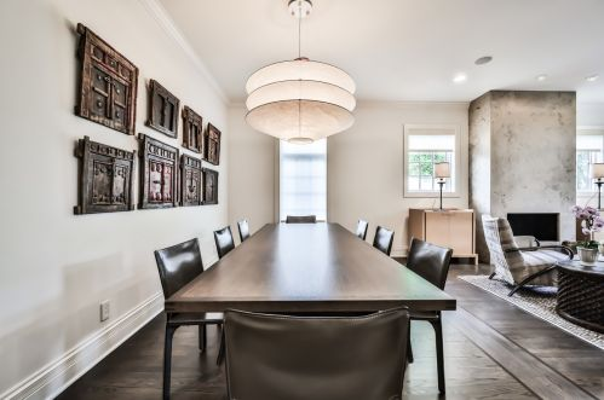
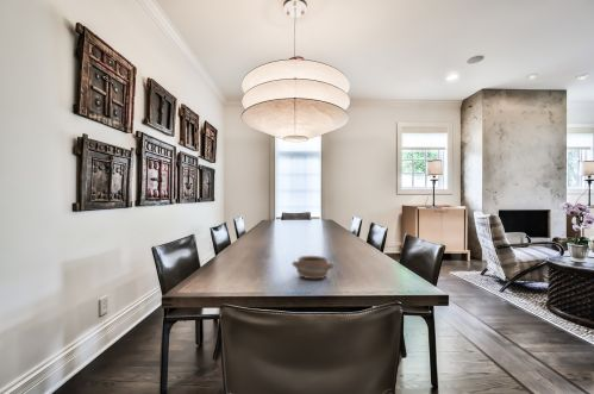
+ pottery (312, 267)
